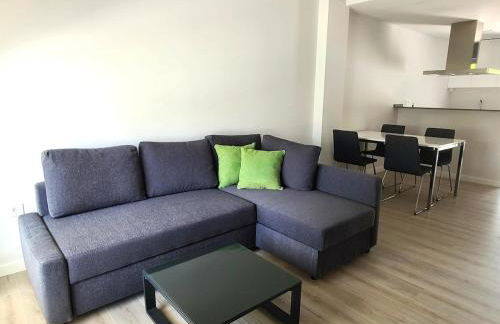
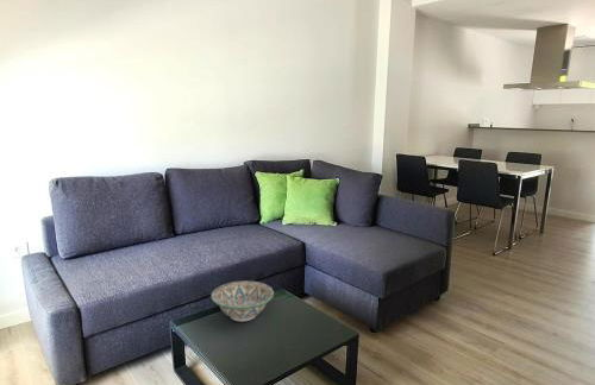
+ decorative bowl (243, 303)
